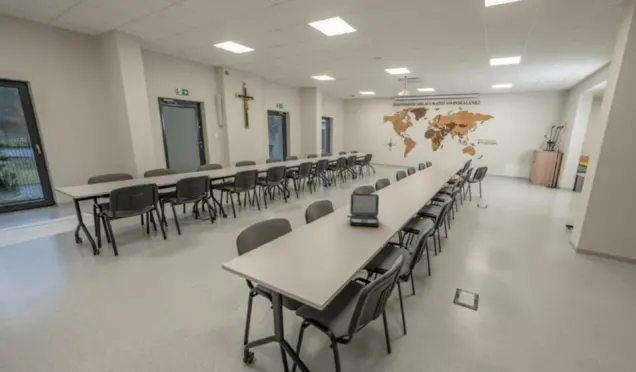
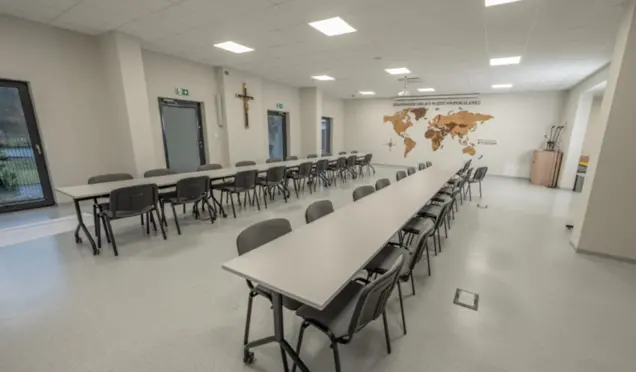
- laptop (363, 209)
